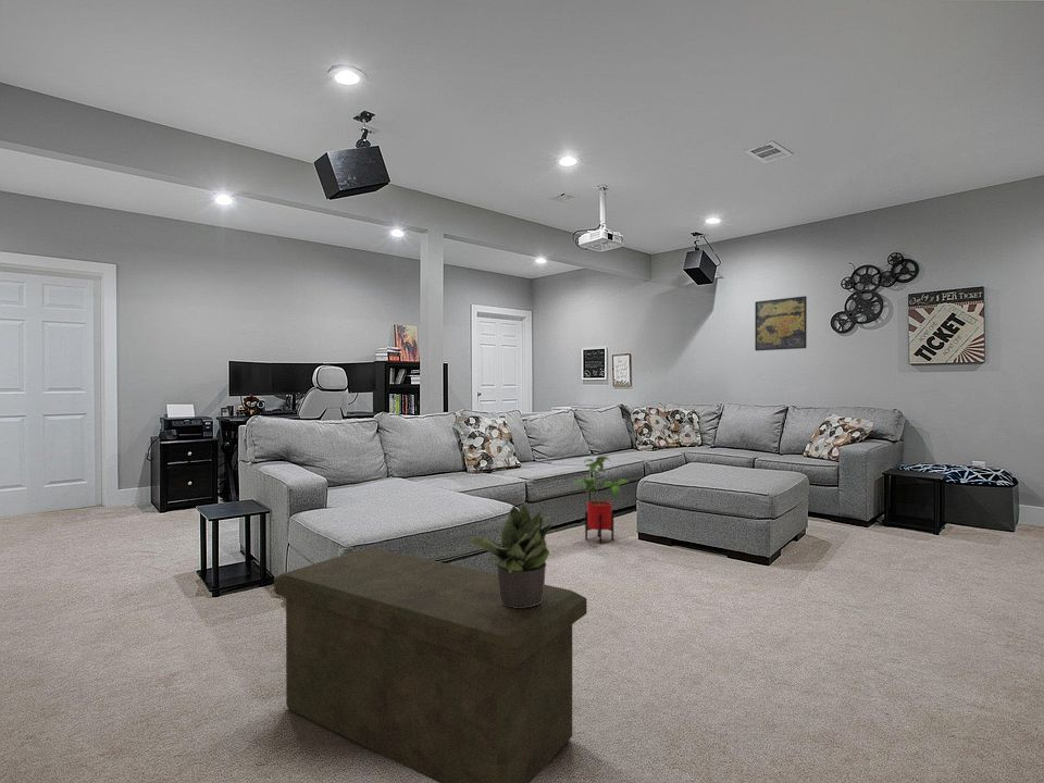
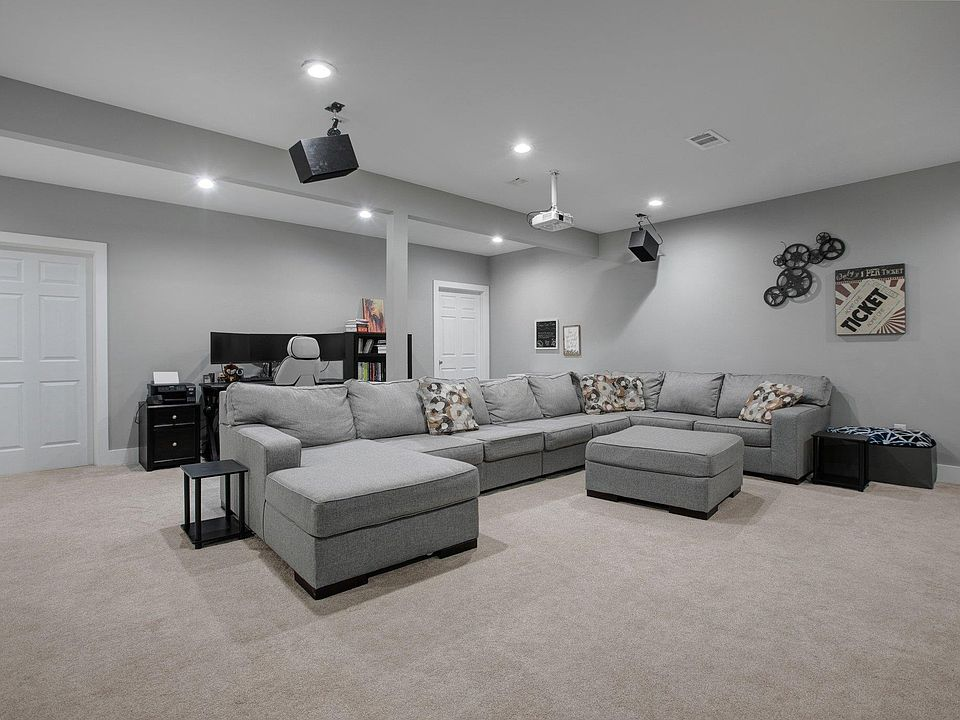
- storage bench (422, 652)
- potted plant (512, 552)
- house plant (598, 498)
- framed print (780, 324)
